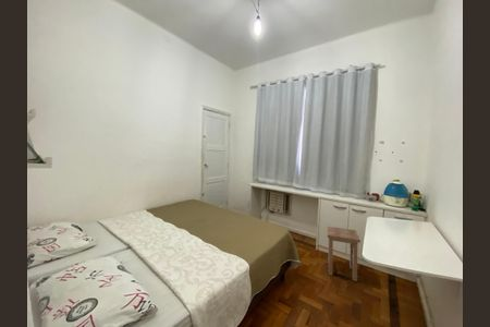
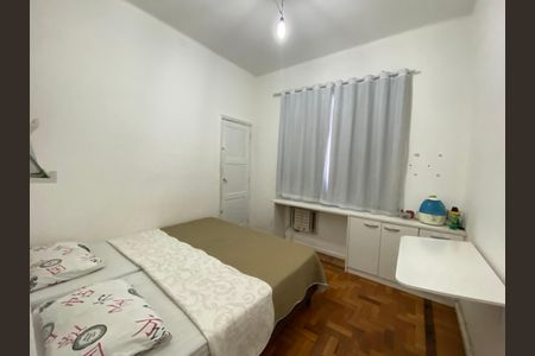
- stool (350, 251)
